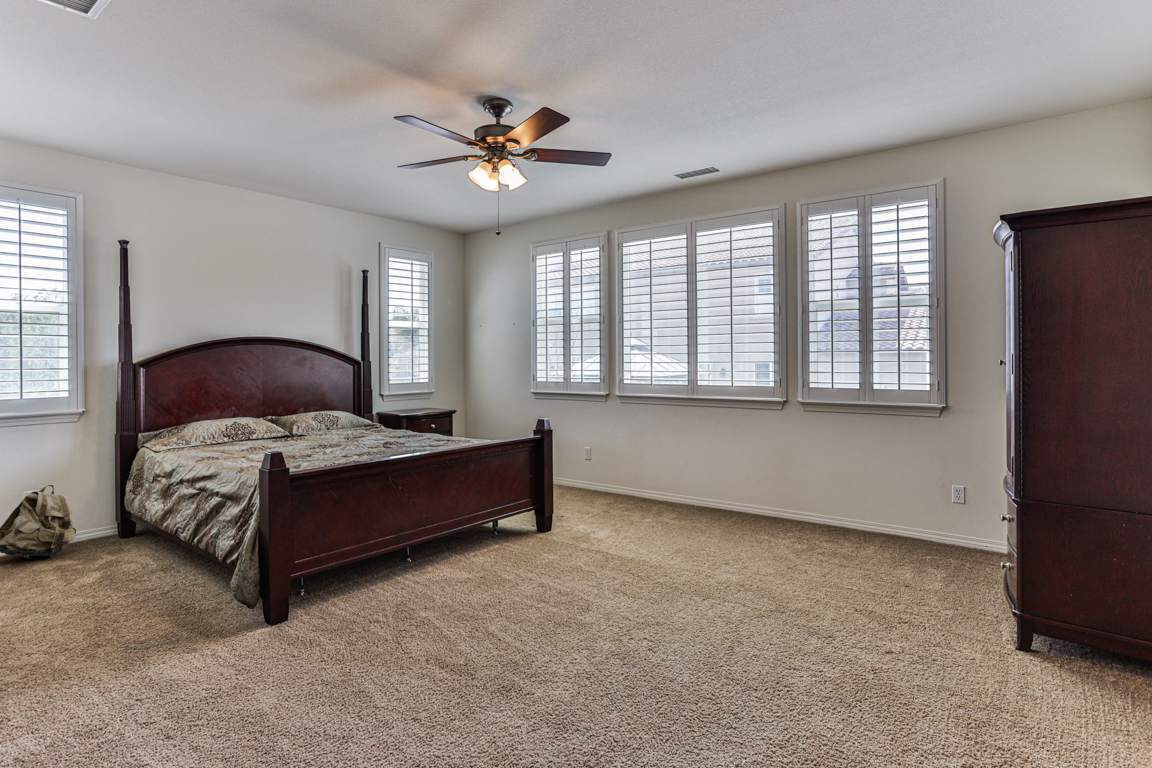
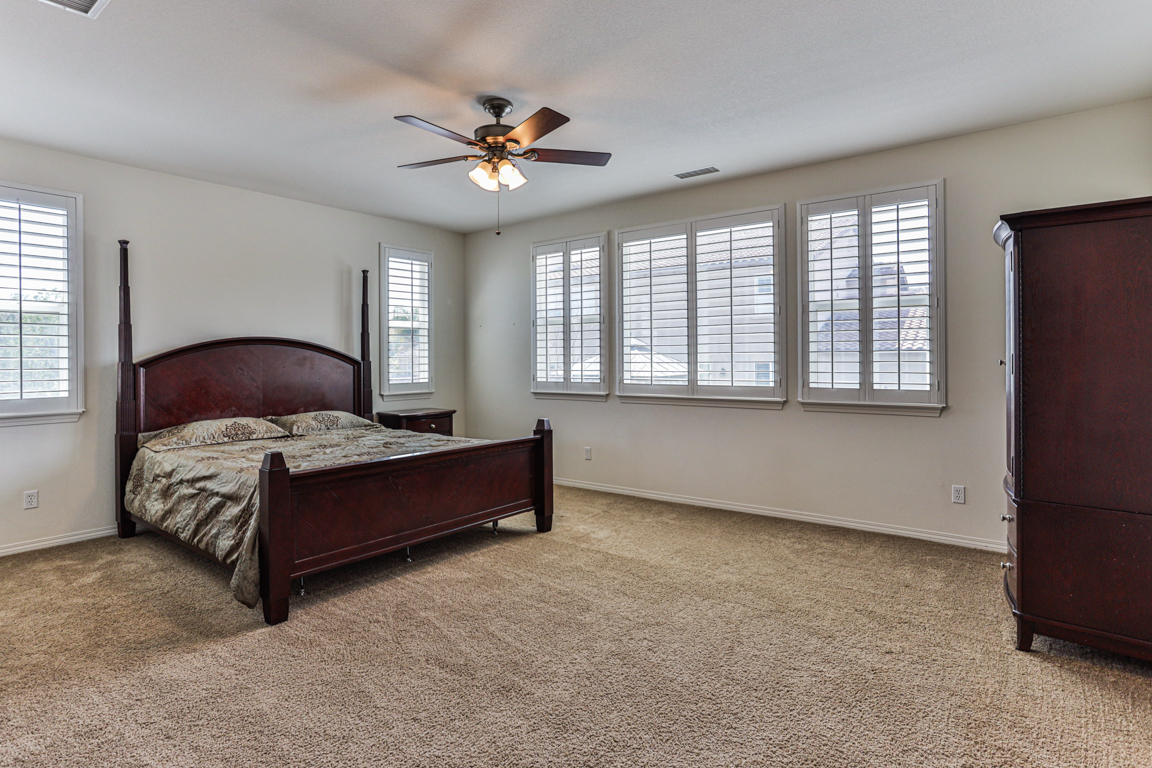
- backpack (34, 522)
